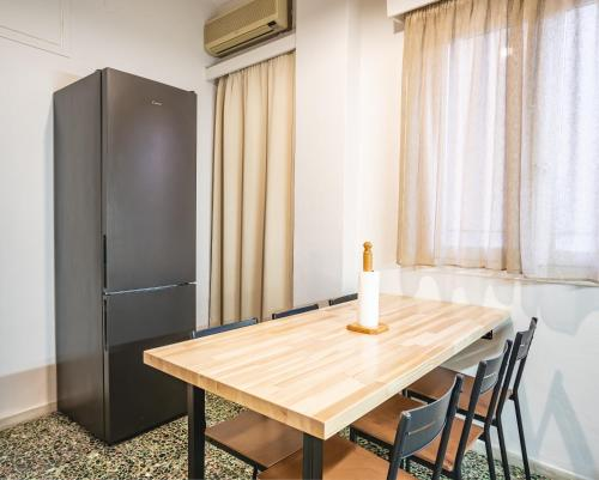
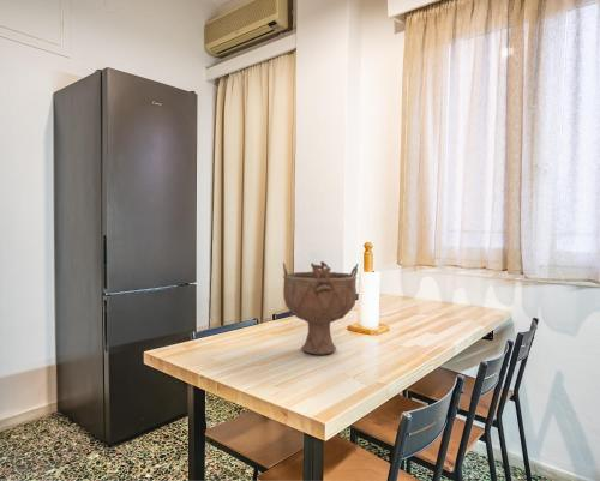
+ decorative bowl (319, 306)
